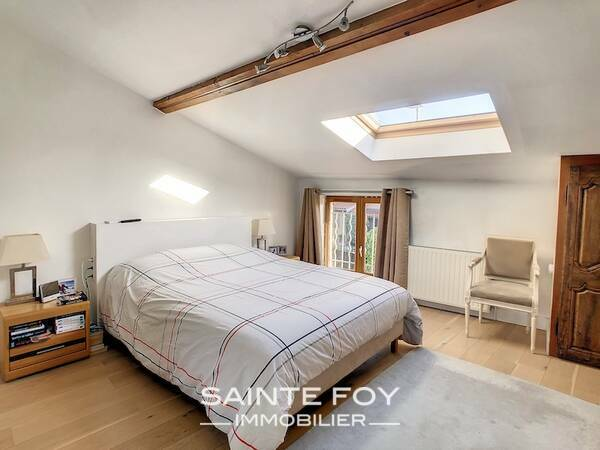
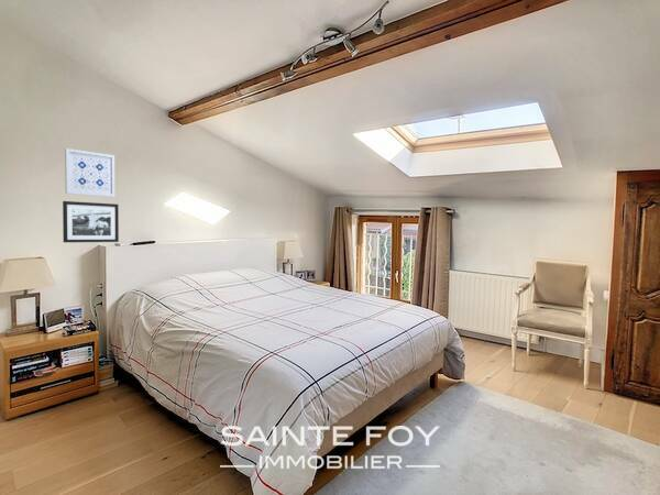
+ picture frame (91, 222)
+ wall art (90, 173)
